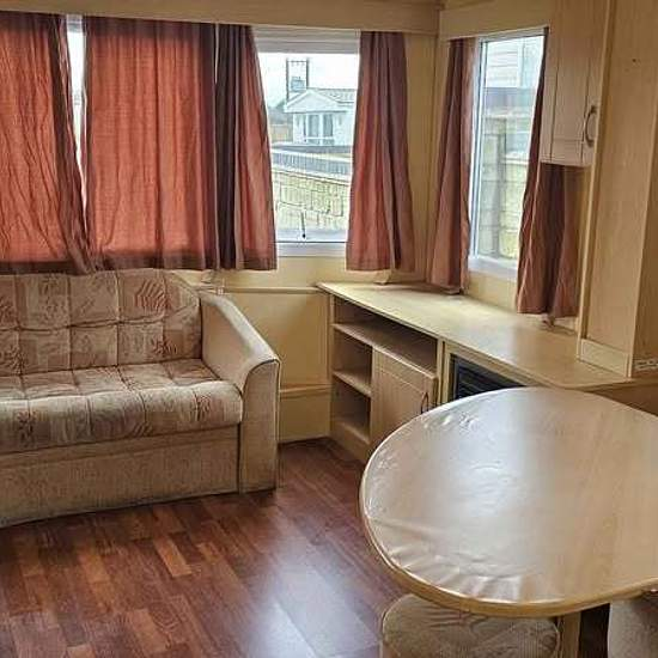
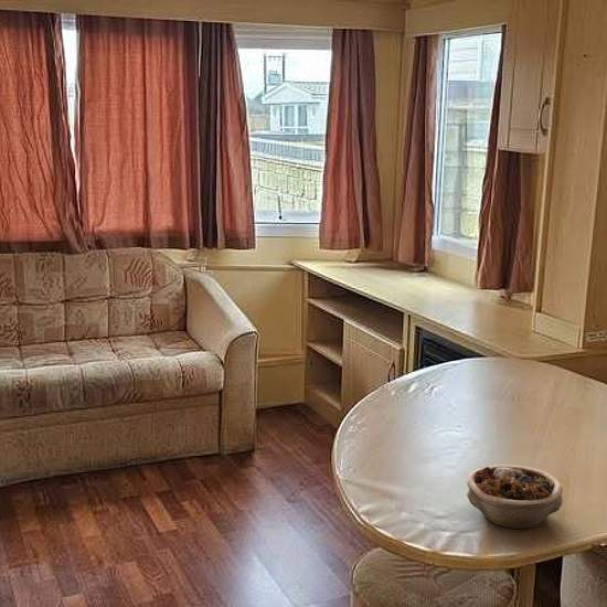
+ succulent planter (513, 491)
